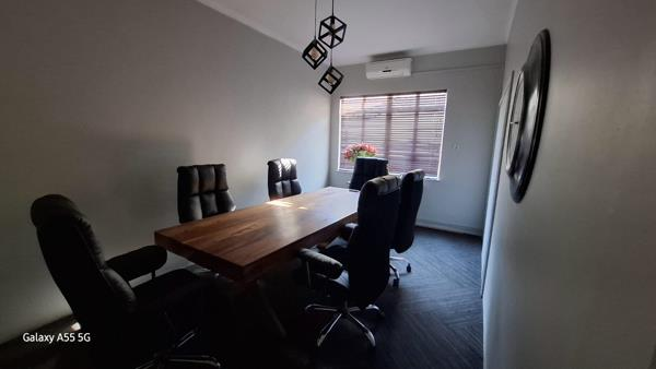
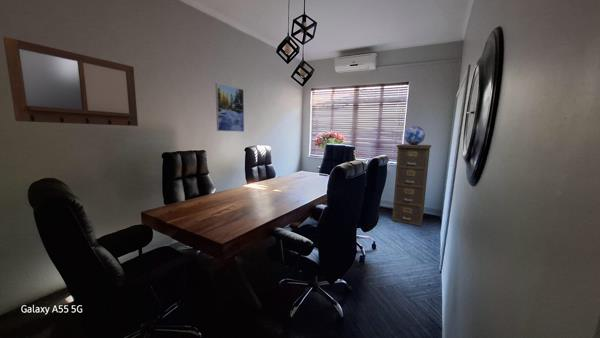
+ decorative globe (414, 135)
+ writing board (84, 89)
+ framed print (230, 109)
+ filing cabinet (411, 181)
